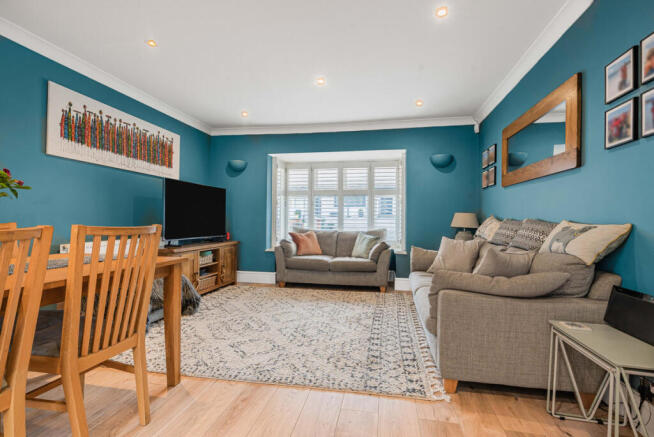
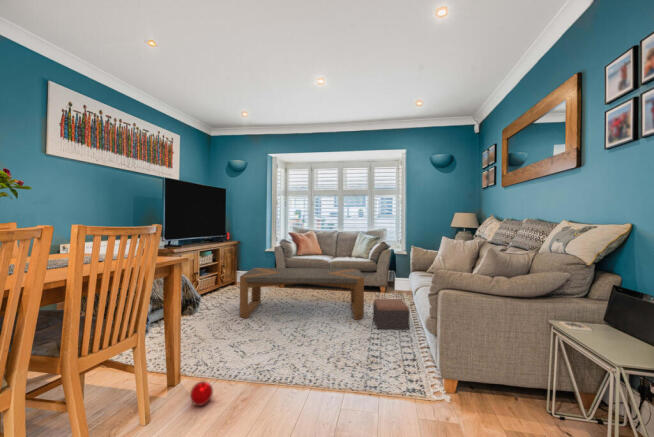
+ footstool (390, 312)
+ coffee table (304, 283)
+ ball (201, 393)
